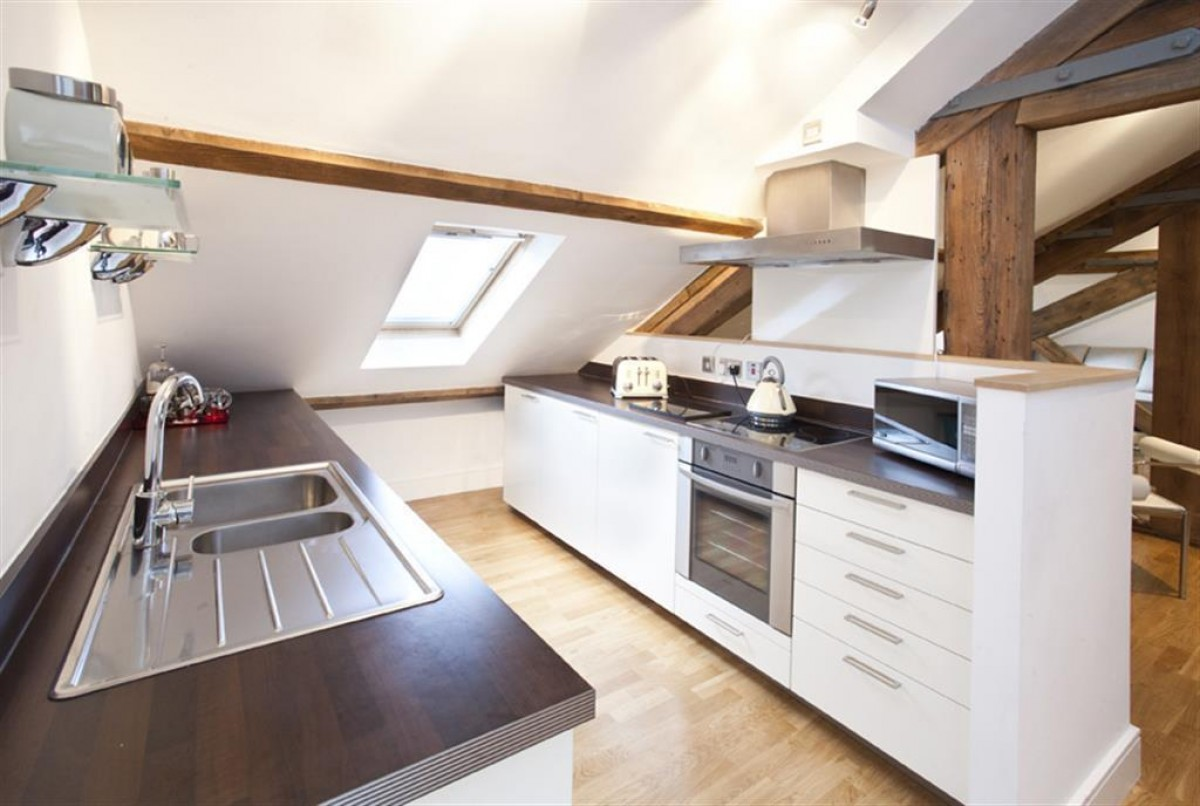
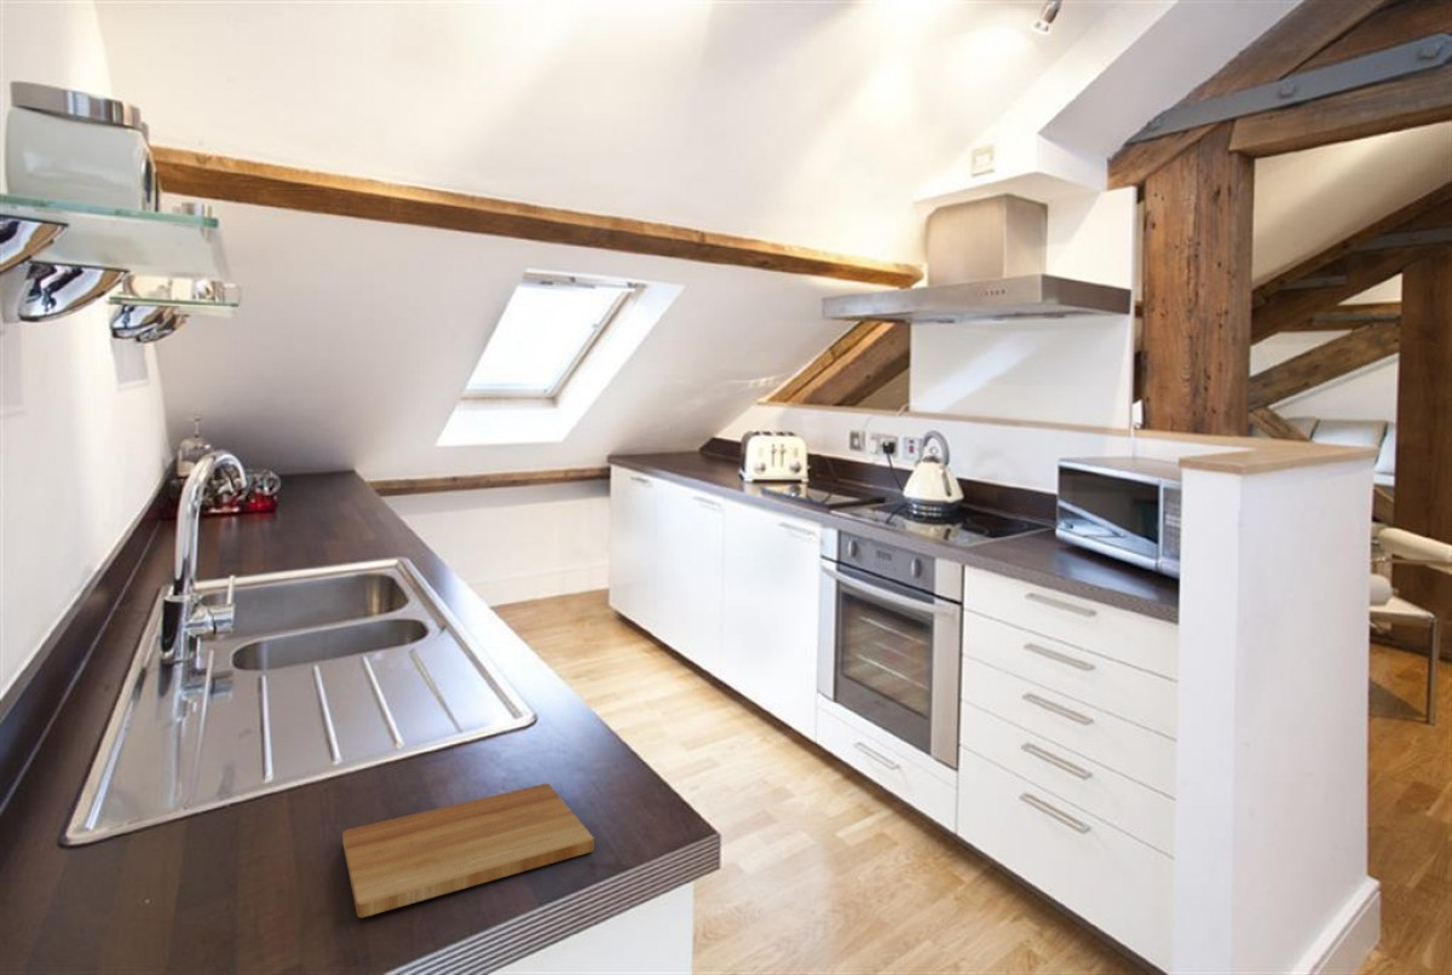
+ cutting board (467, 840)
